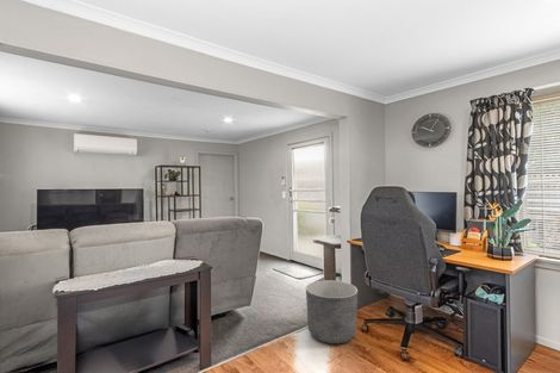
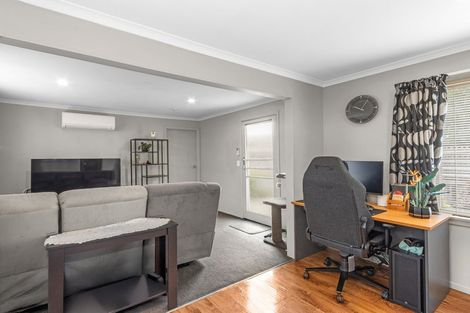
- planter (331, 311)
